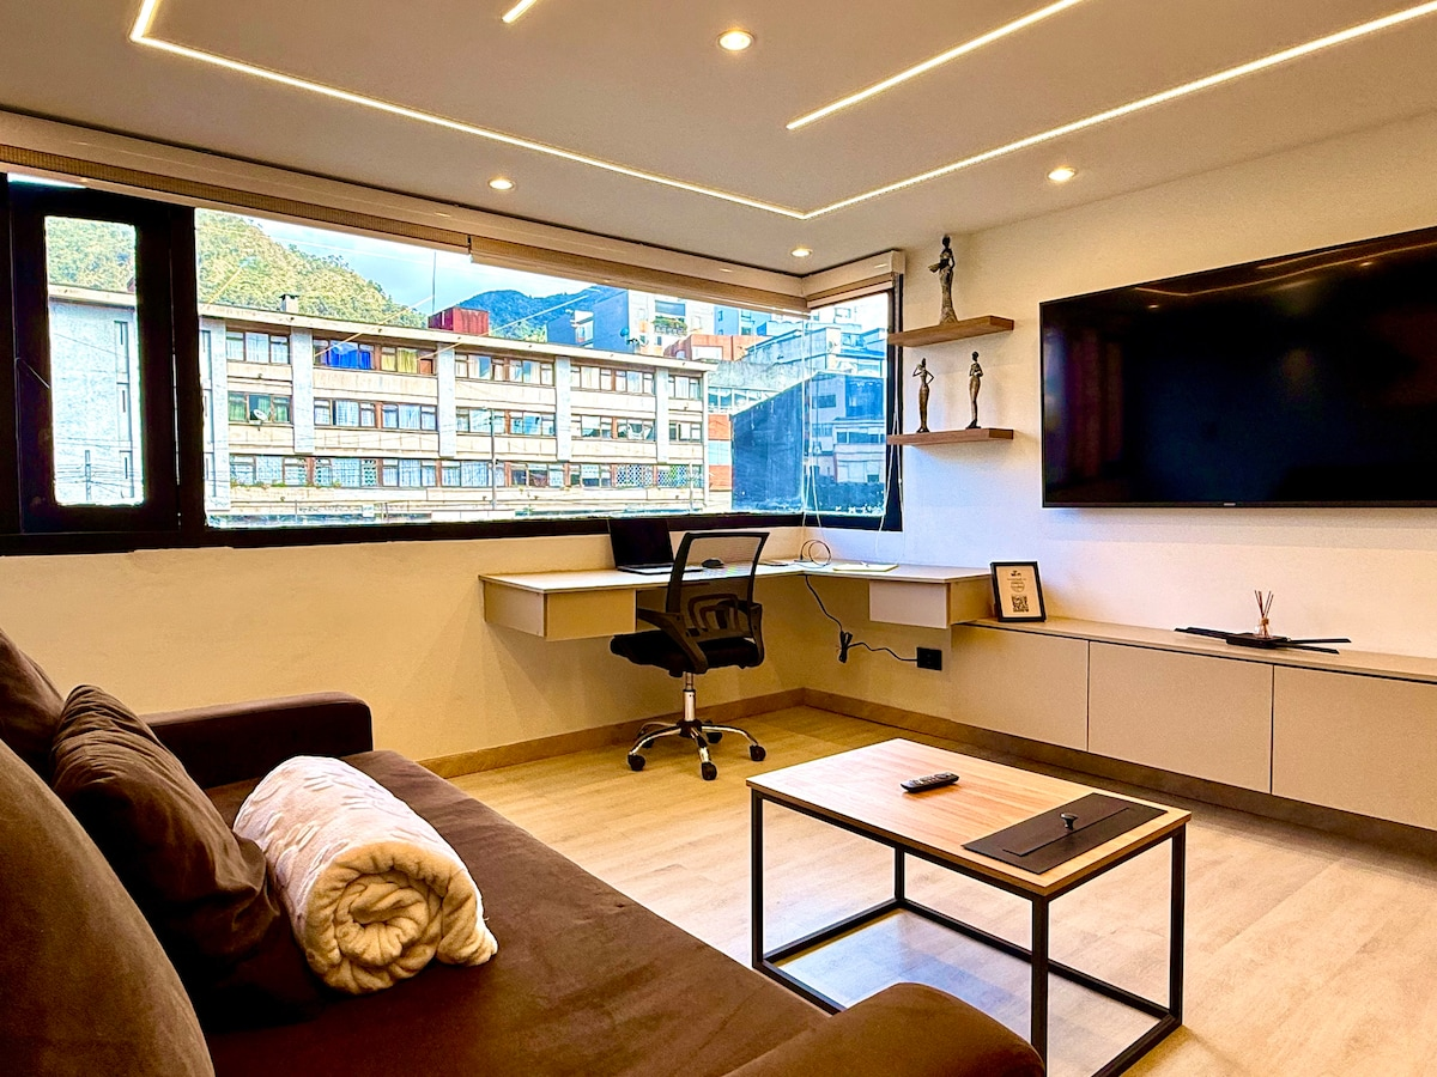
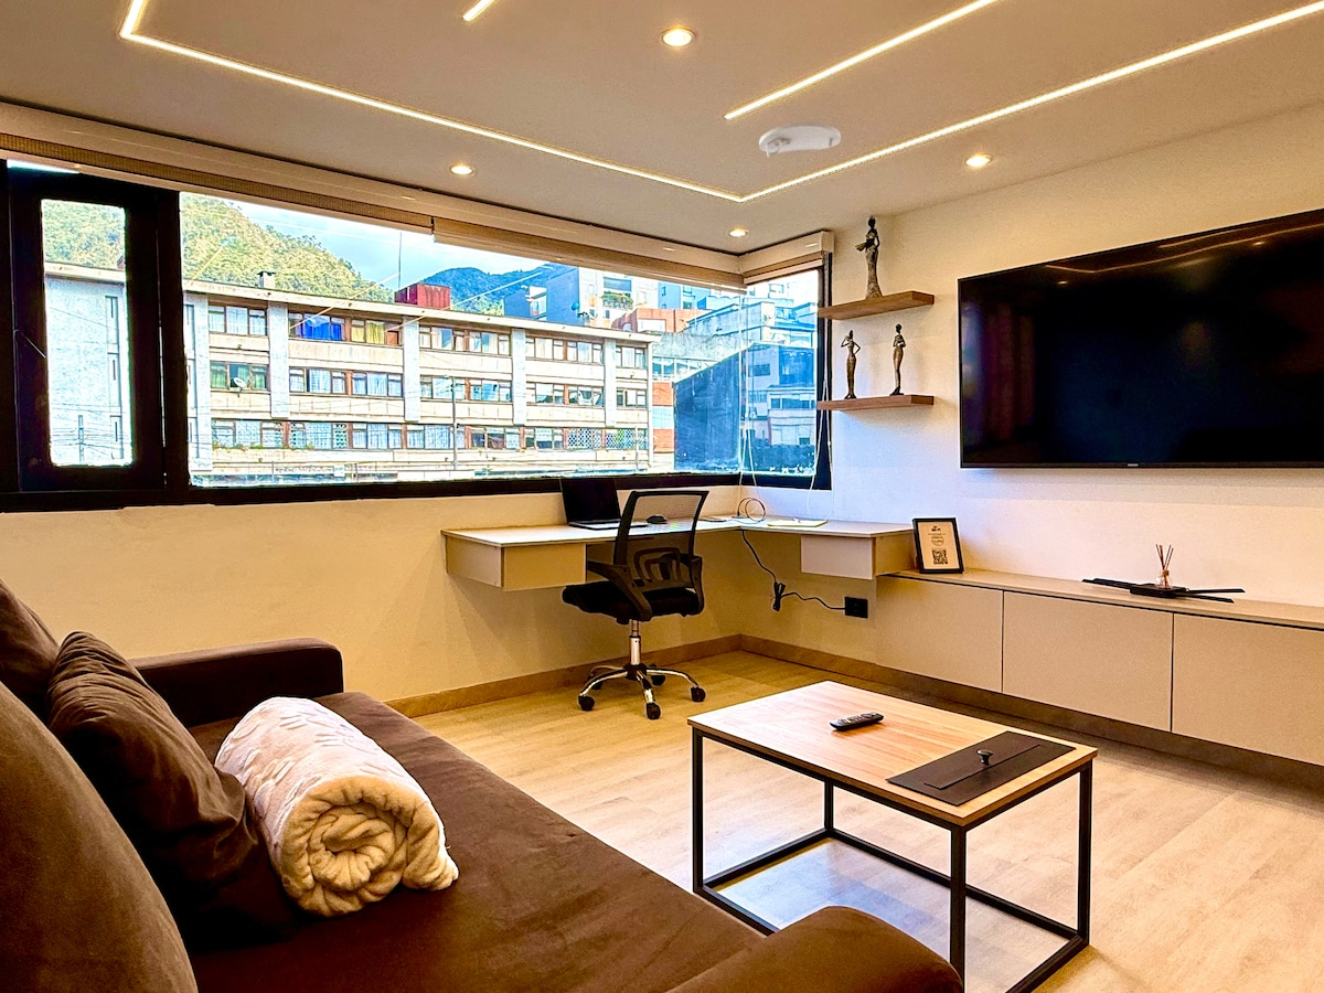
+ smoke detector (799, 142)
